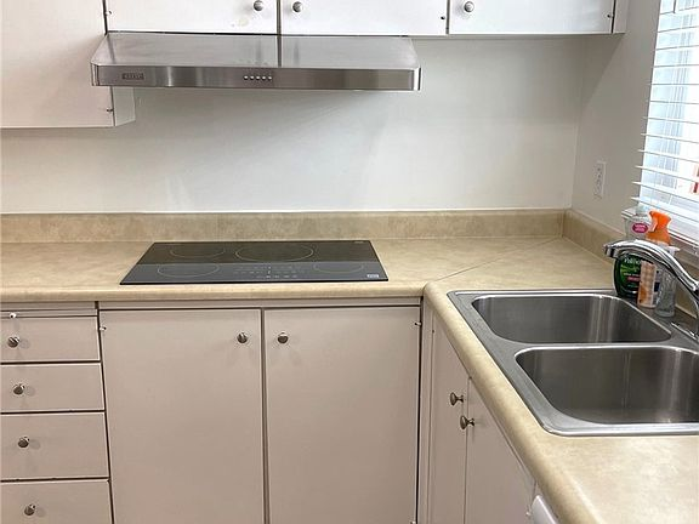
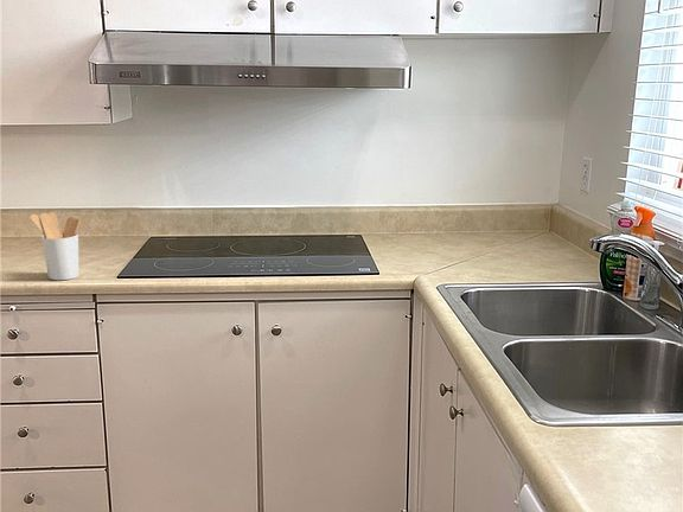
+ utensil holder (56, 244)
